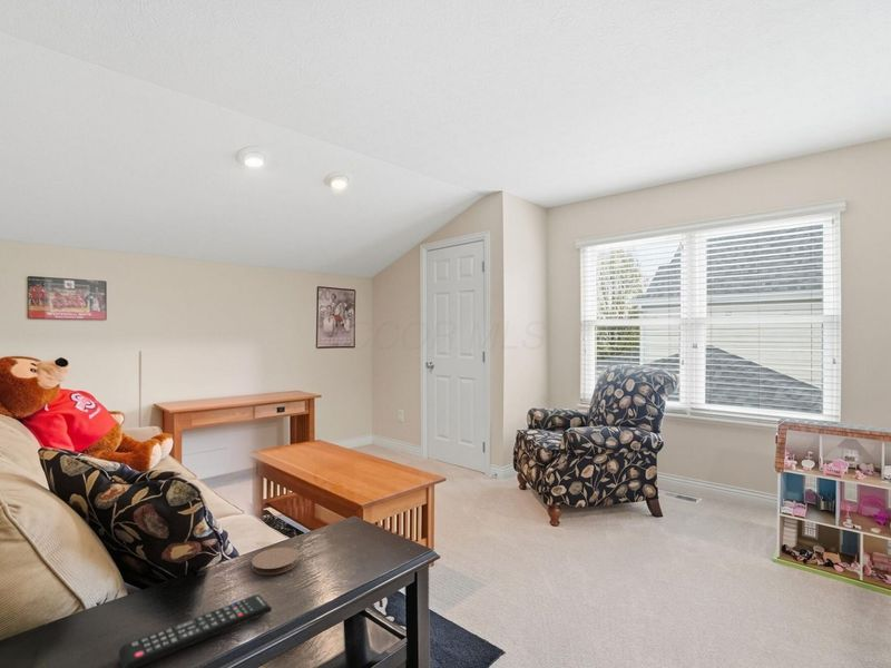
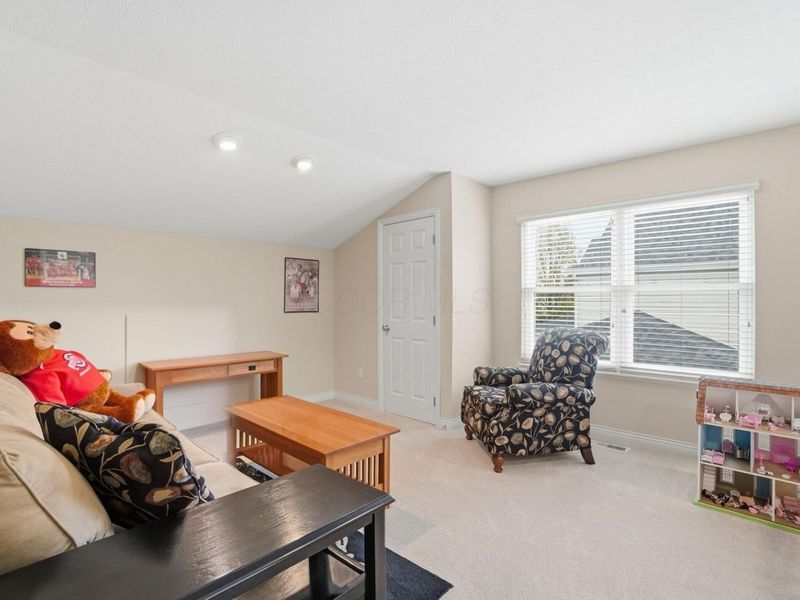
- coaster (275, 560)
- remote control (200, 629)
